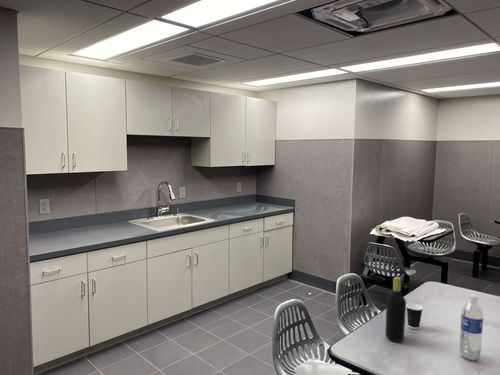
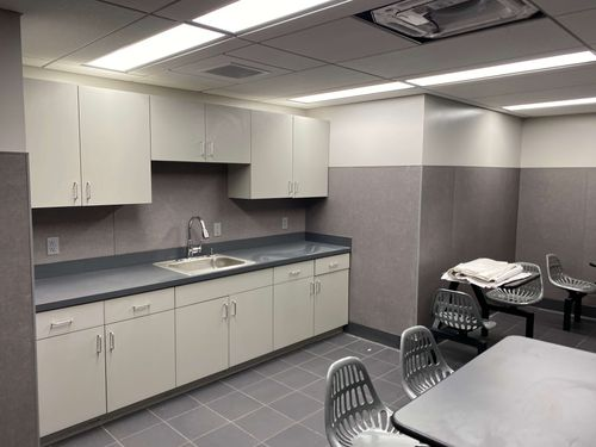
- dixie cup (414, 316)
- bottle (395, 308)
- water bottle (471, 326)
